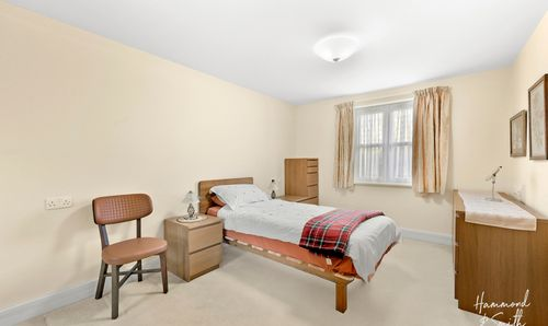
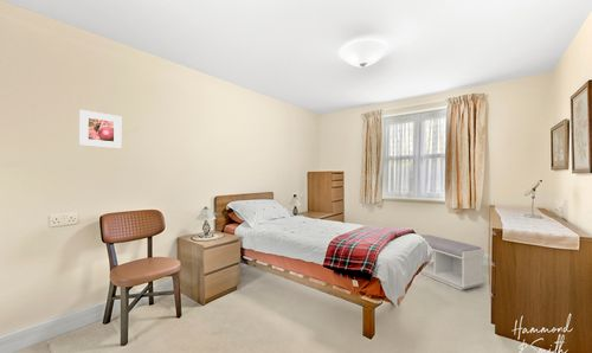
+ bench (443, 258)
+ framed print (101, 129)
